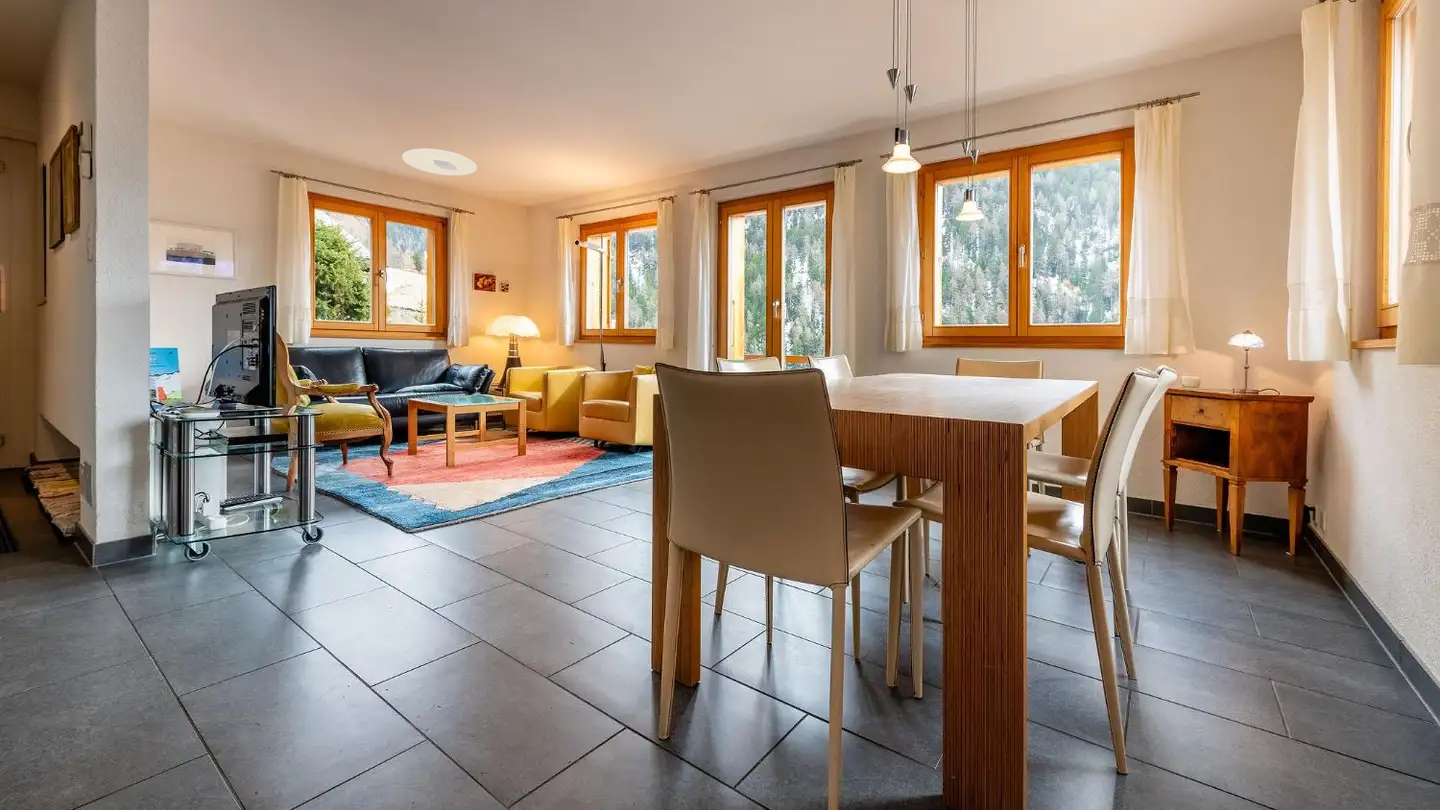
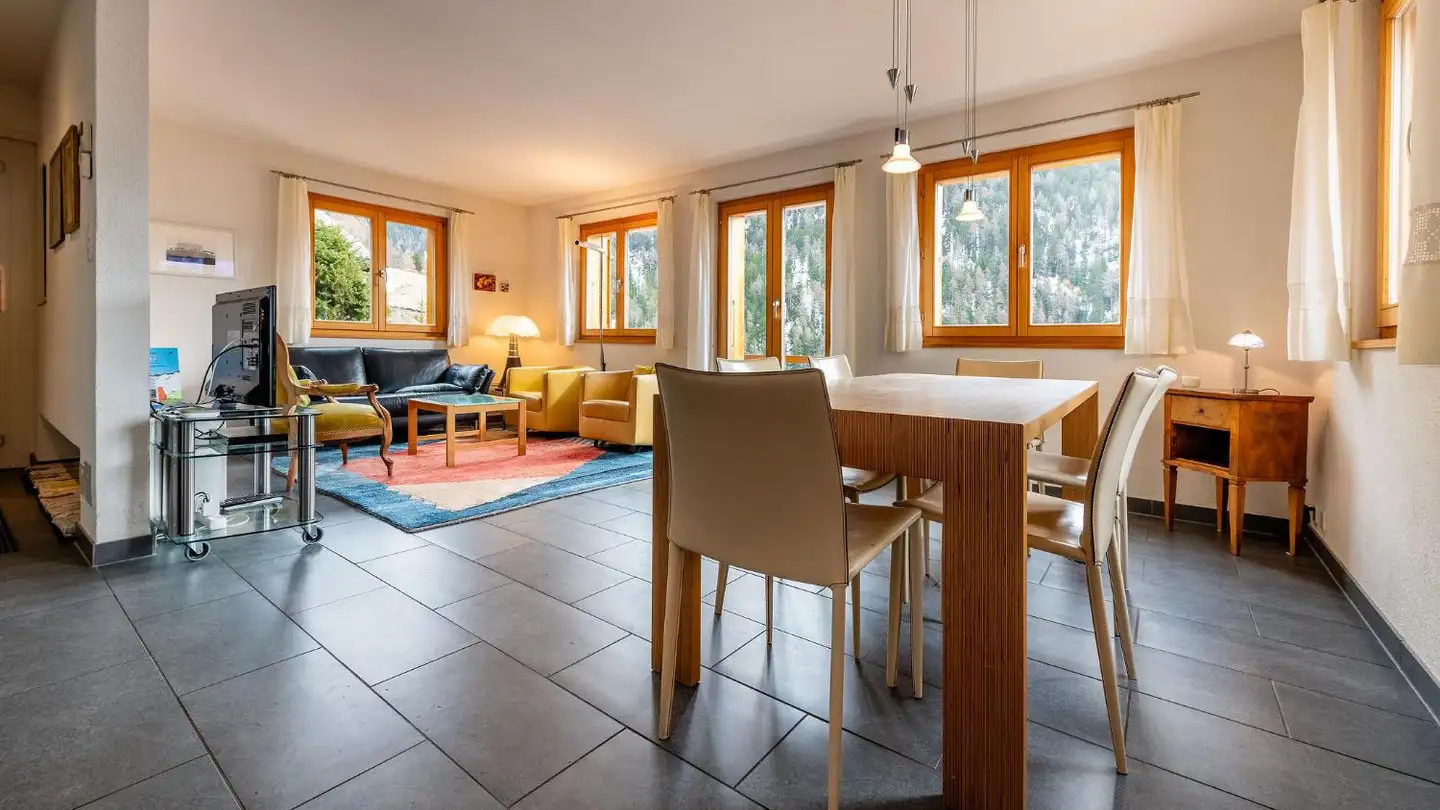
- ceiling light (440, 159)
